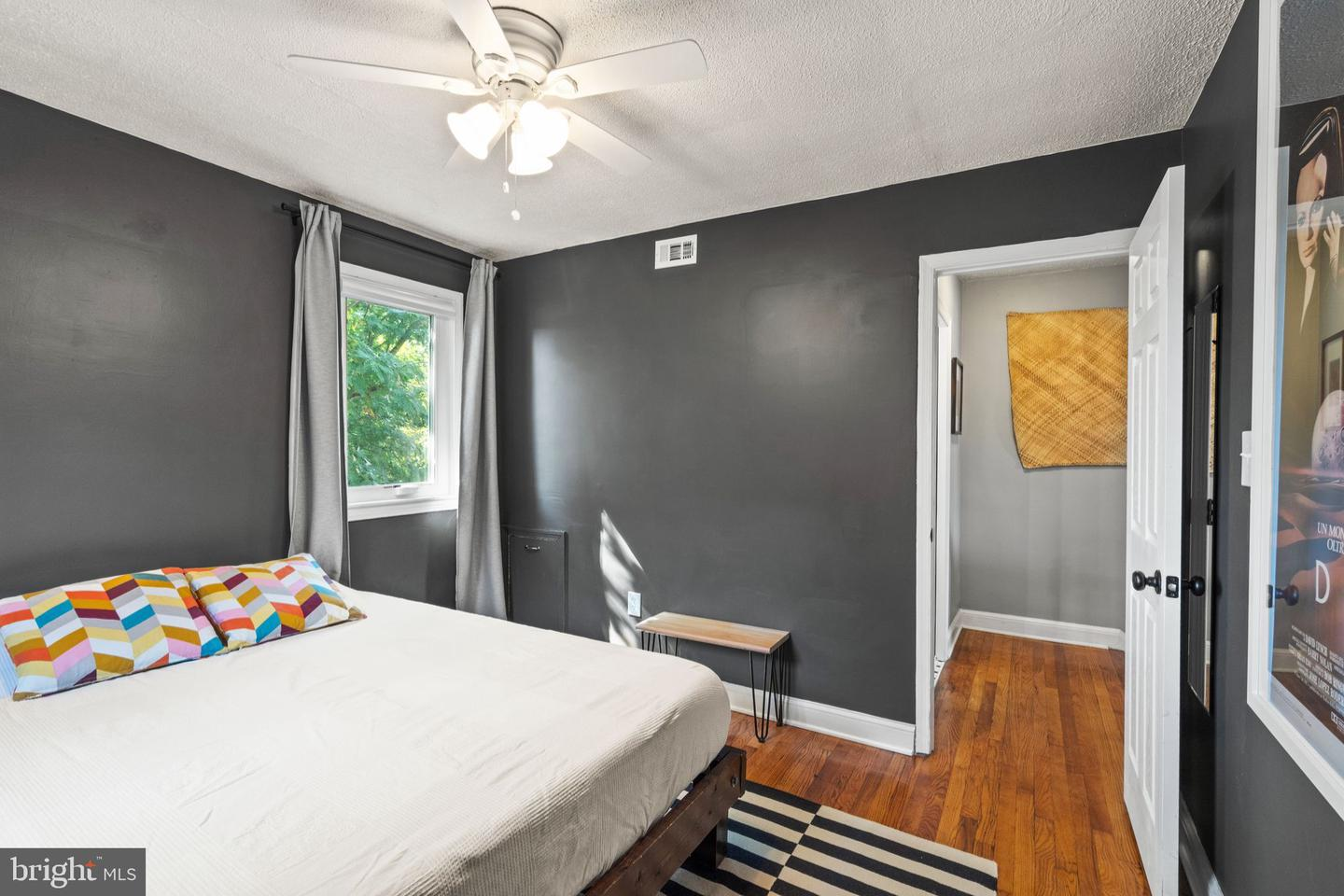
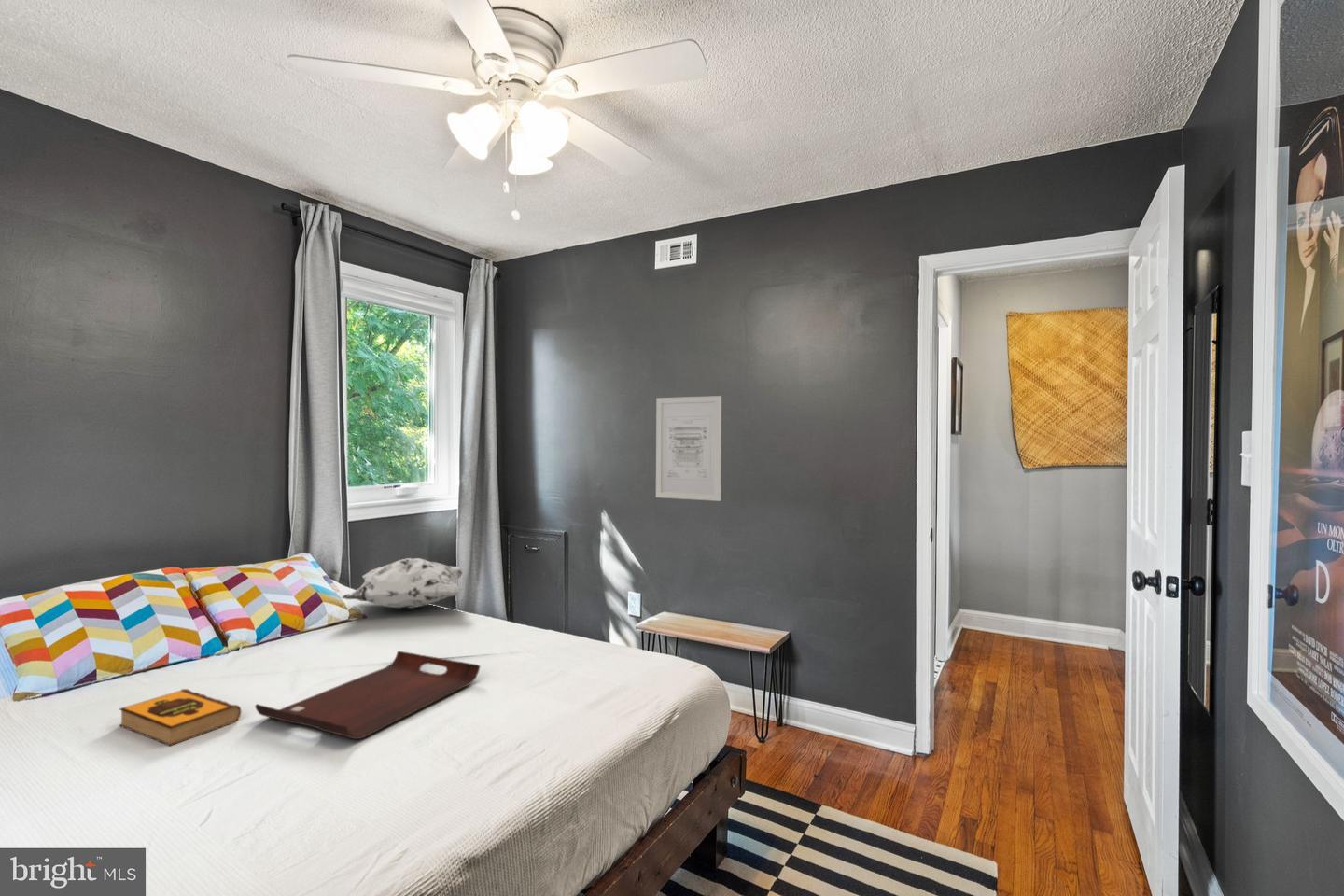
+ serving tray (376, 691)
+ decorative pillow (409, 583)
+ hardback book (181, 714)
+ wall art (687, 448)
